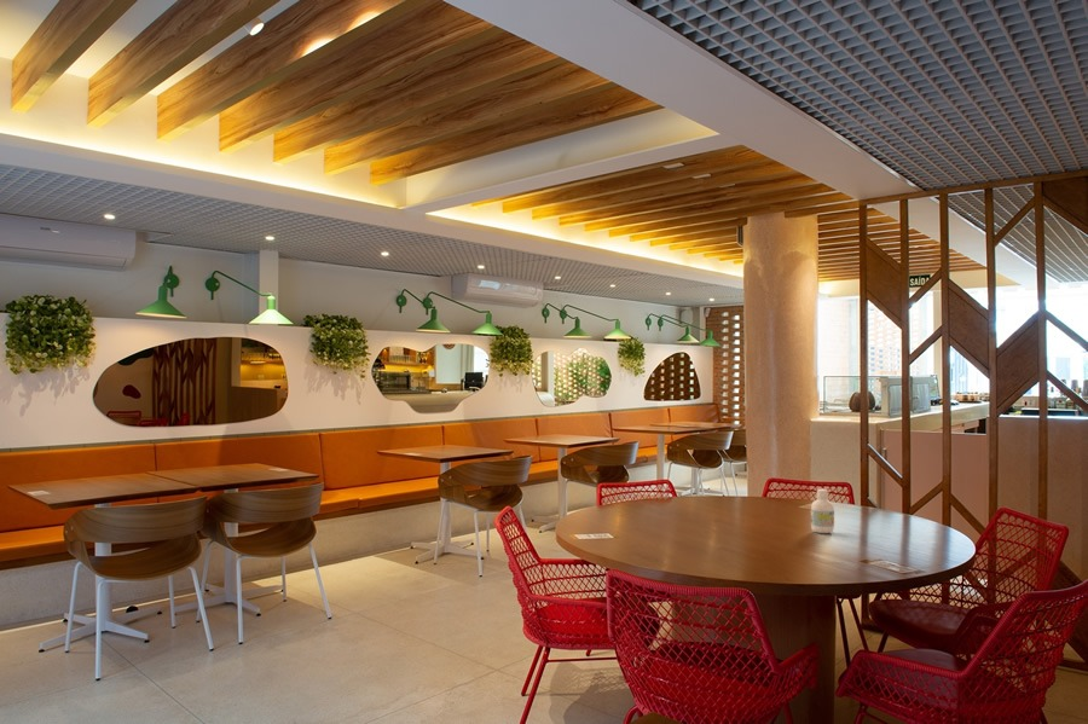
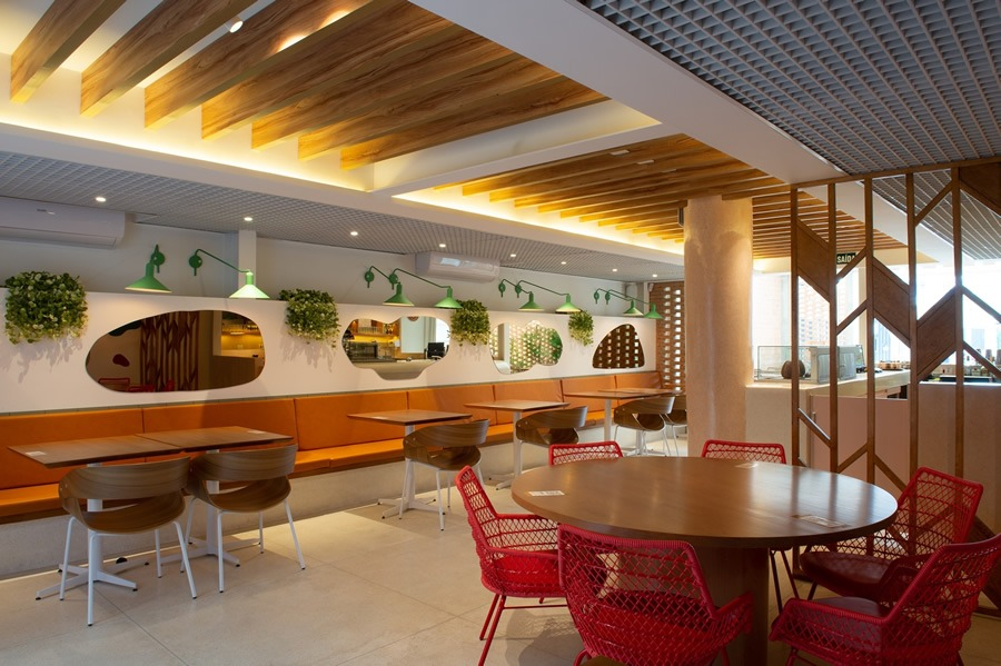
- bottle (822, 510)
